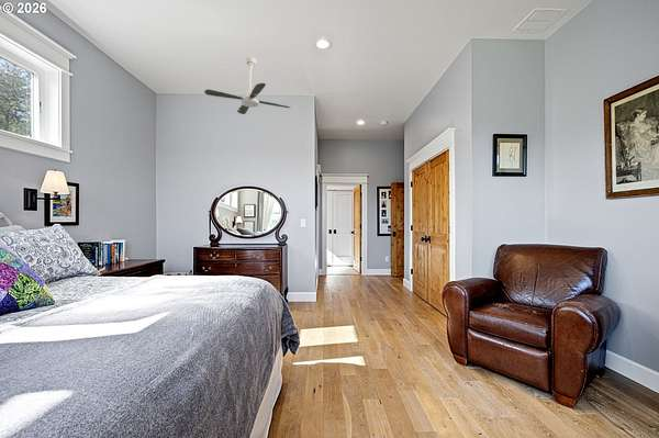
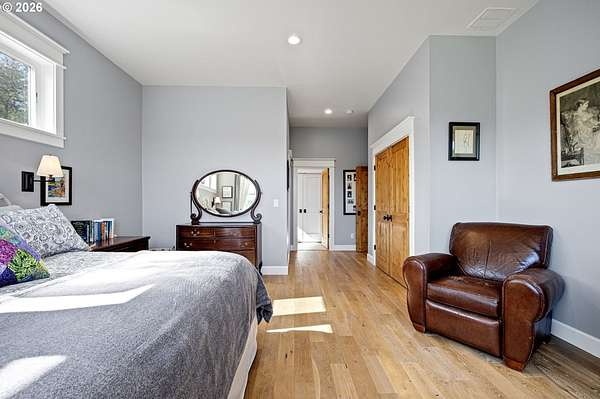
- ceiling fan (249, 81)
